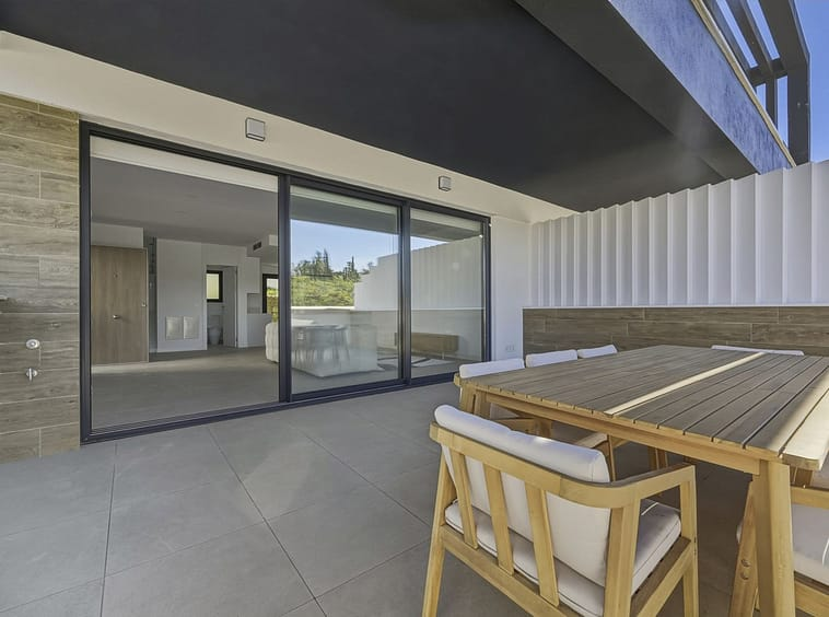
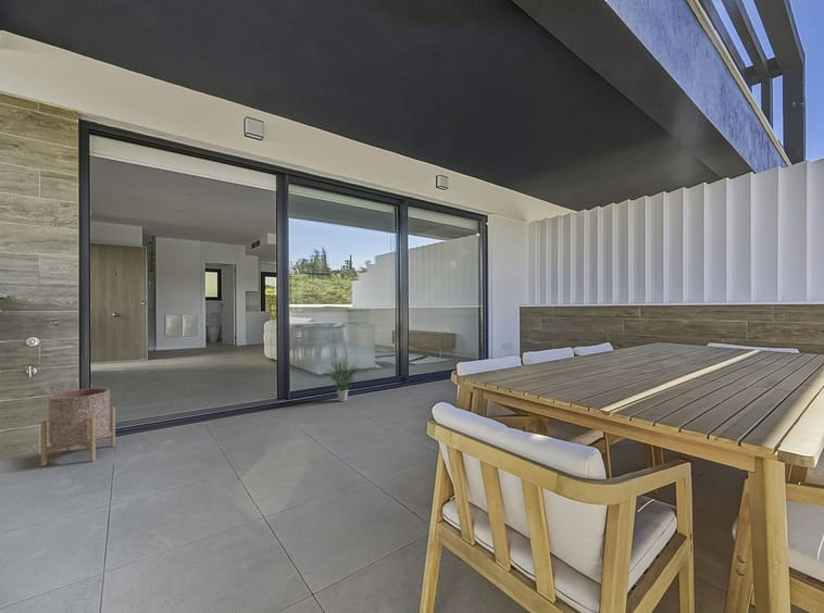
+ potted plant (342, 378)
+ planter (80, 424)
